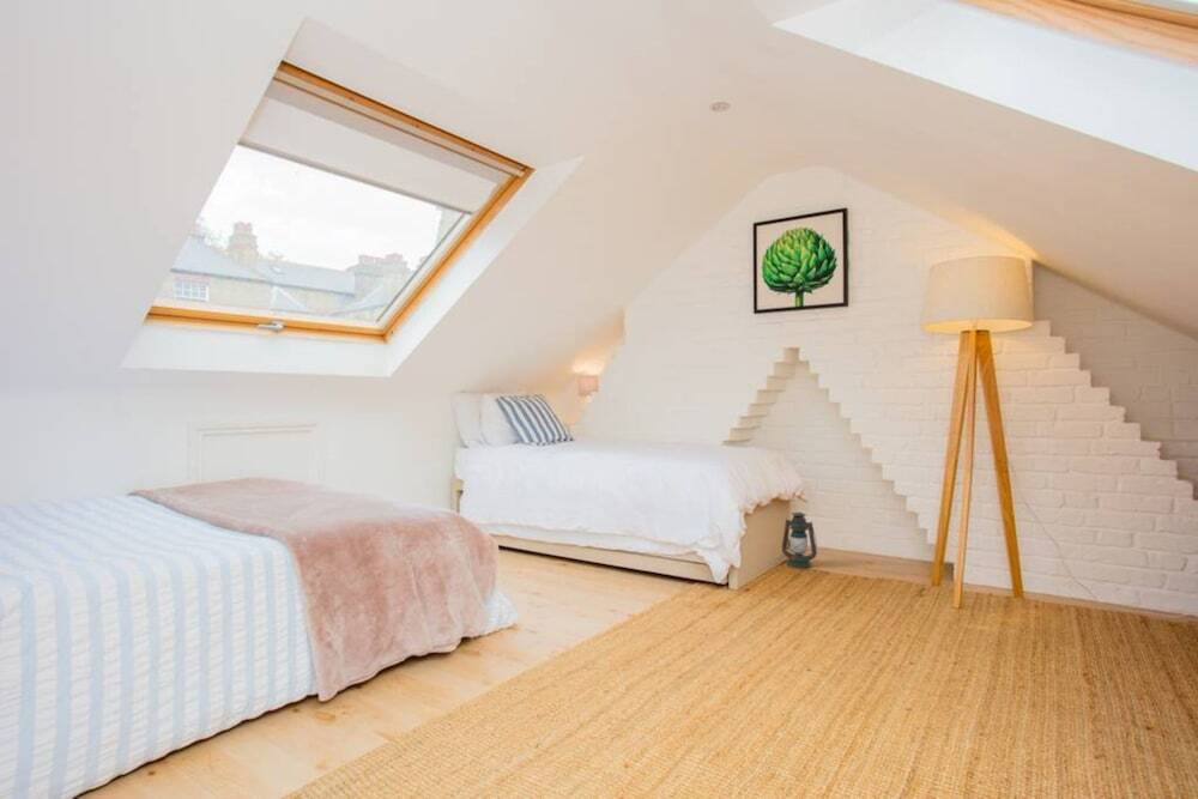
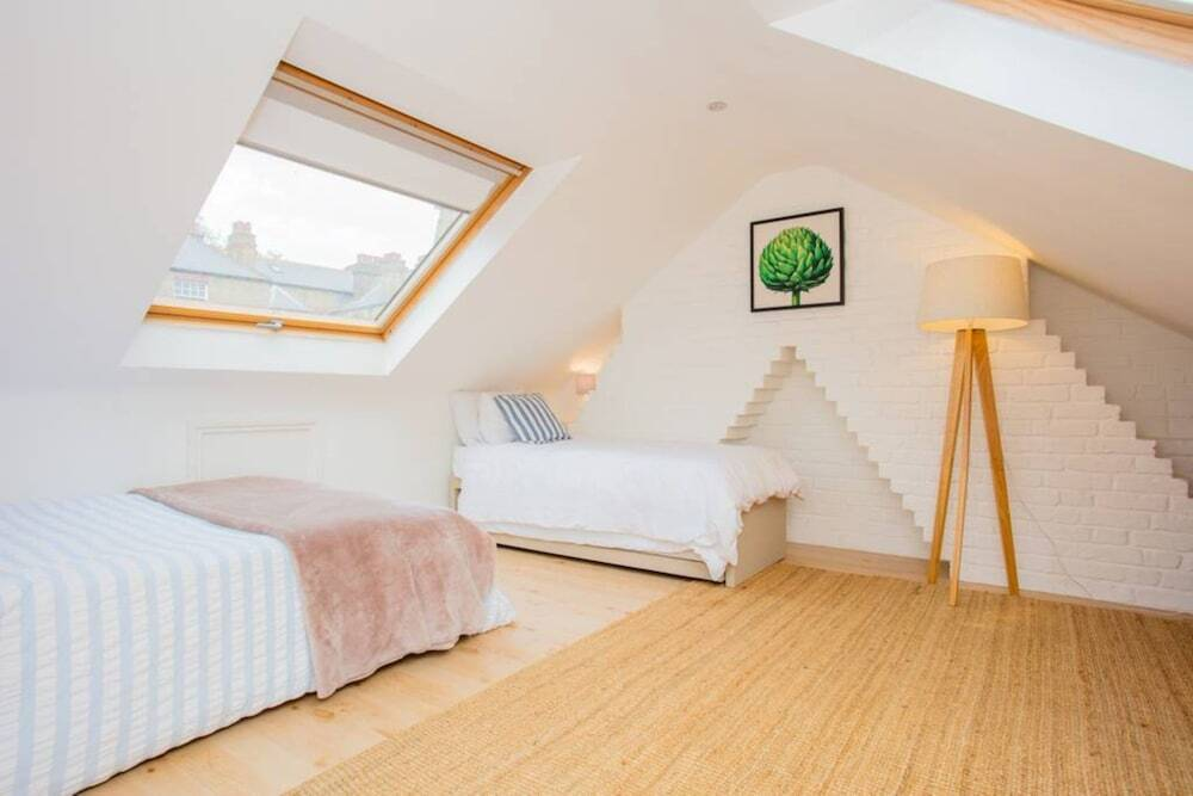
- lantern (799, 538)
